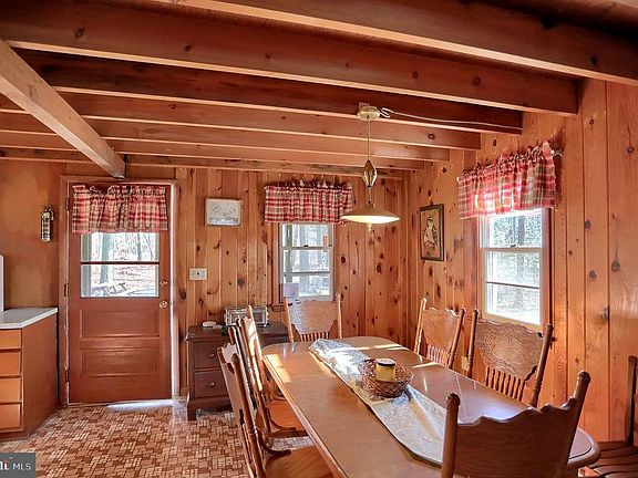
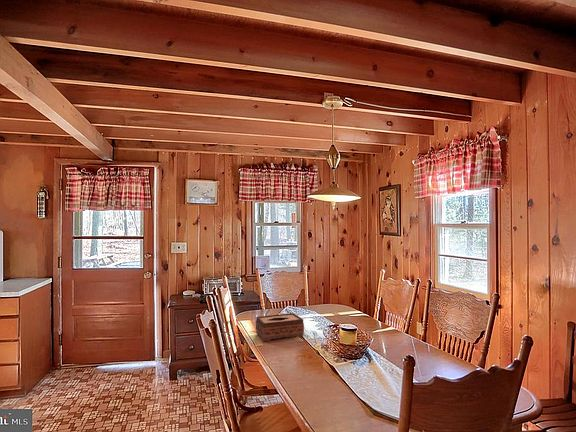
+ tissue box (279, 326)
